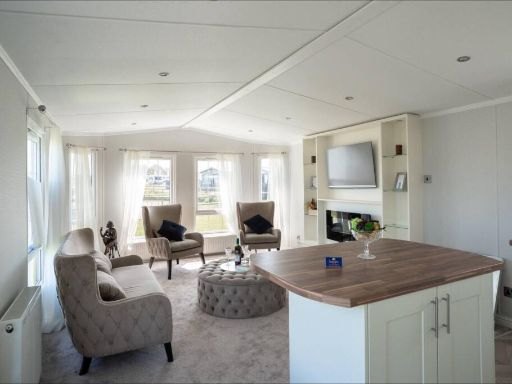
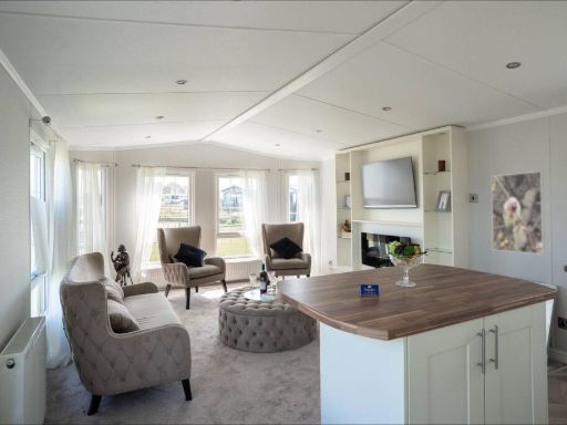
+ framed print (516, 212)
